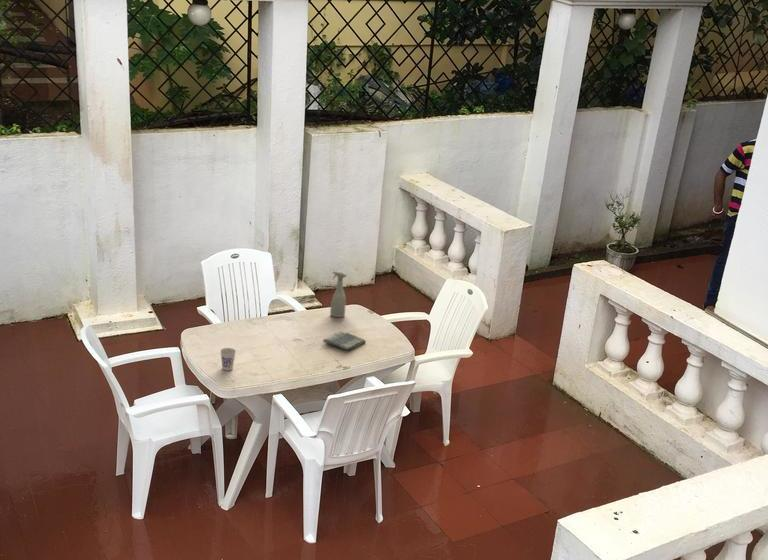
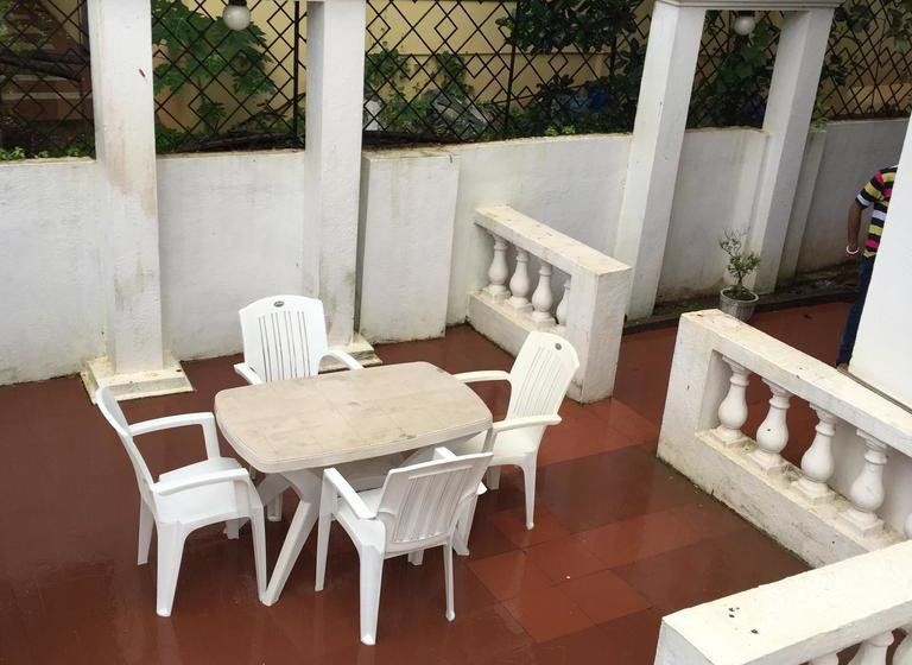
- cup (227, 359)
- spray bottle (339, 293)
- dish towel (344, 340)
